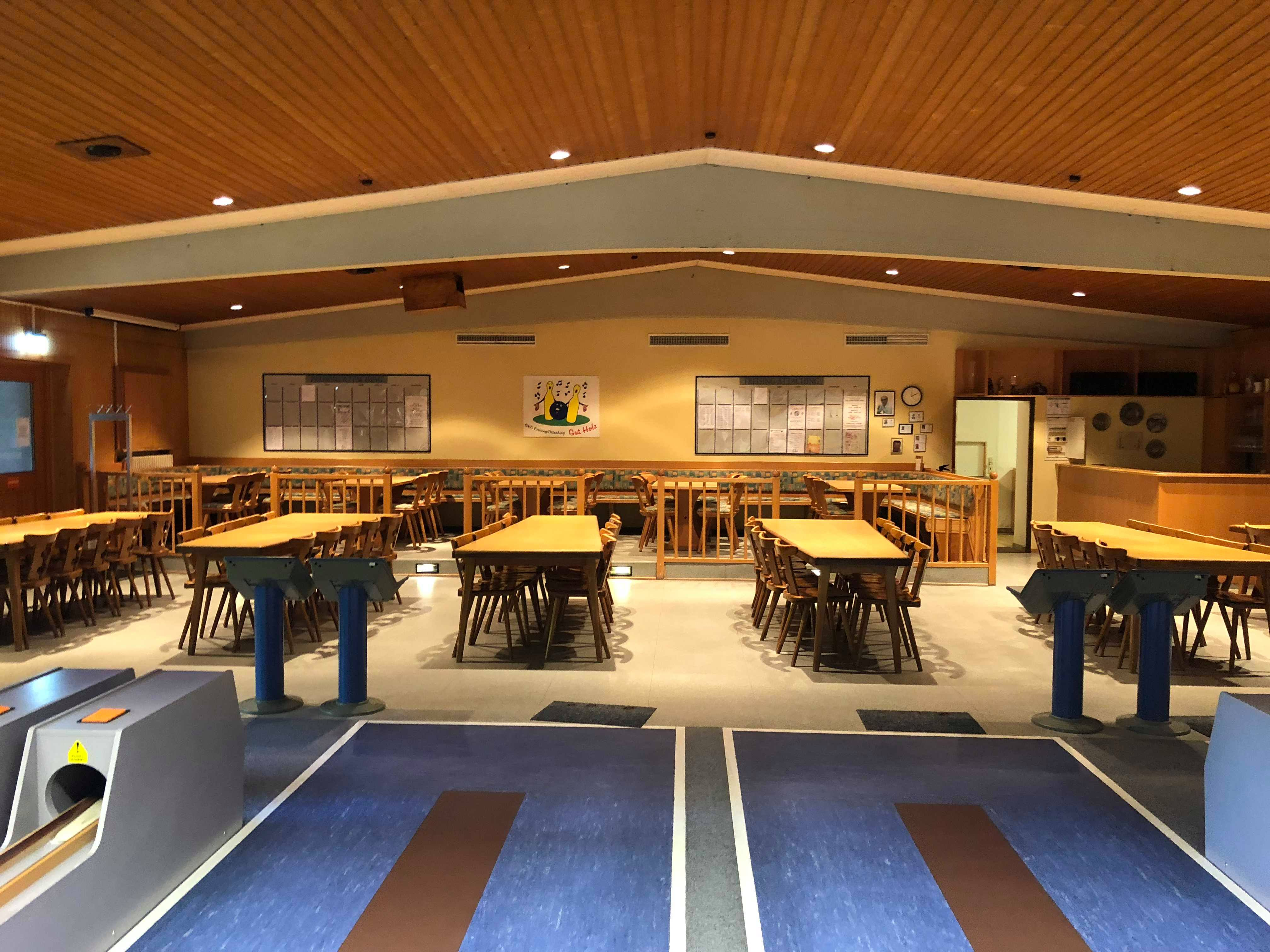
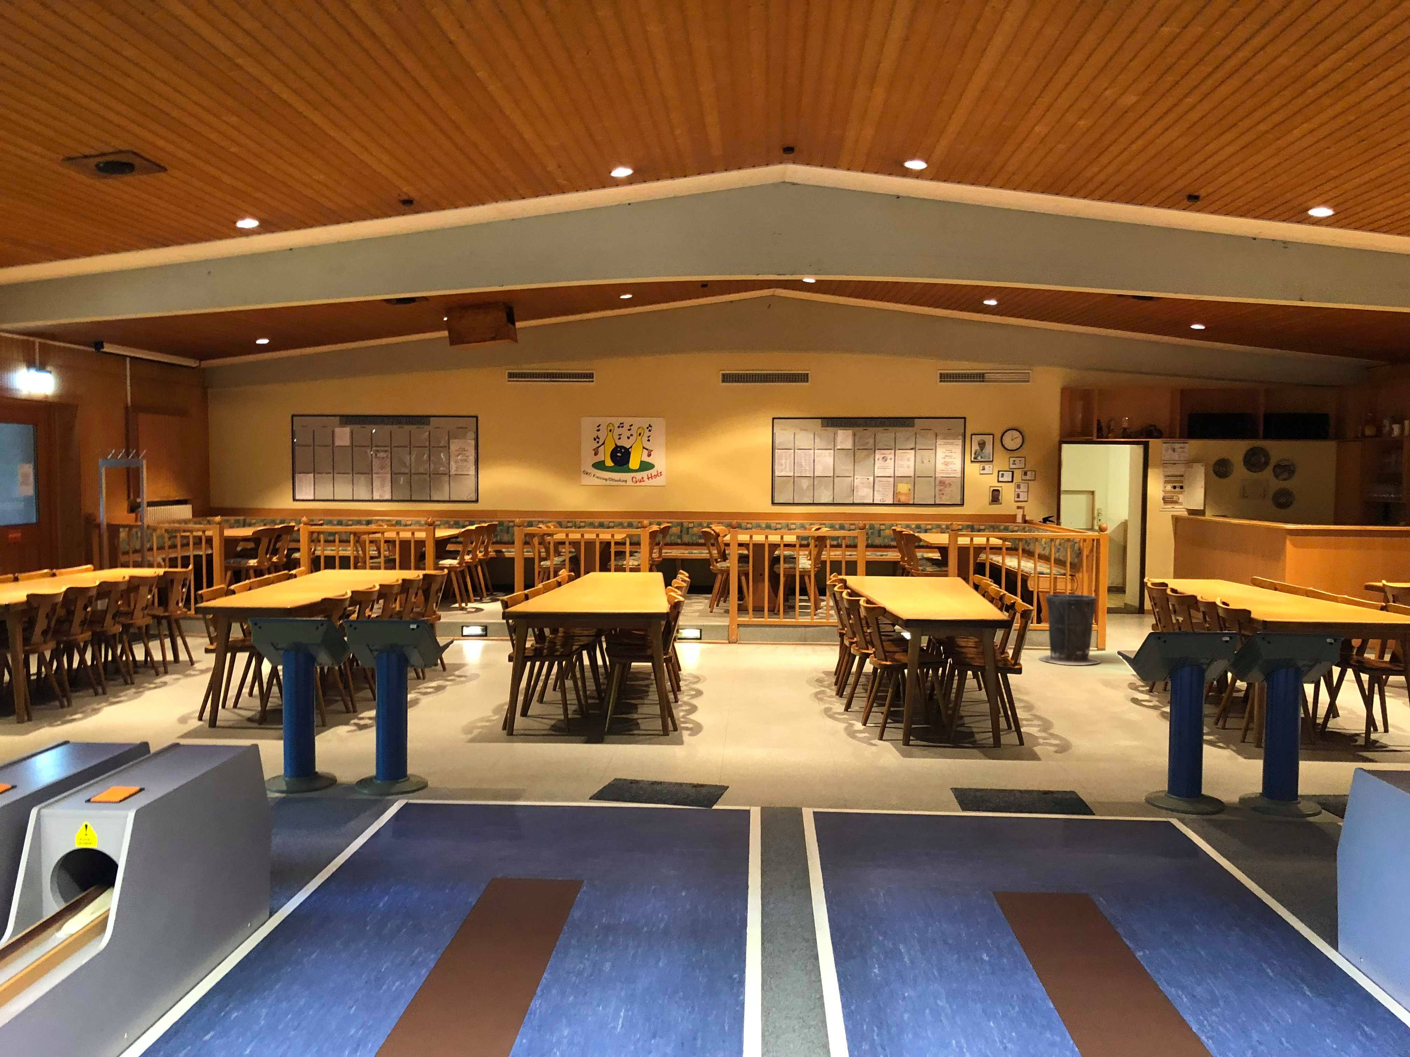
+ trash can (1069, 627)
